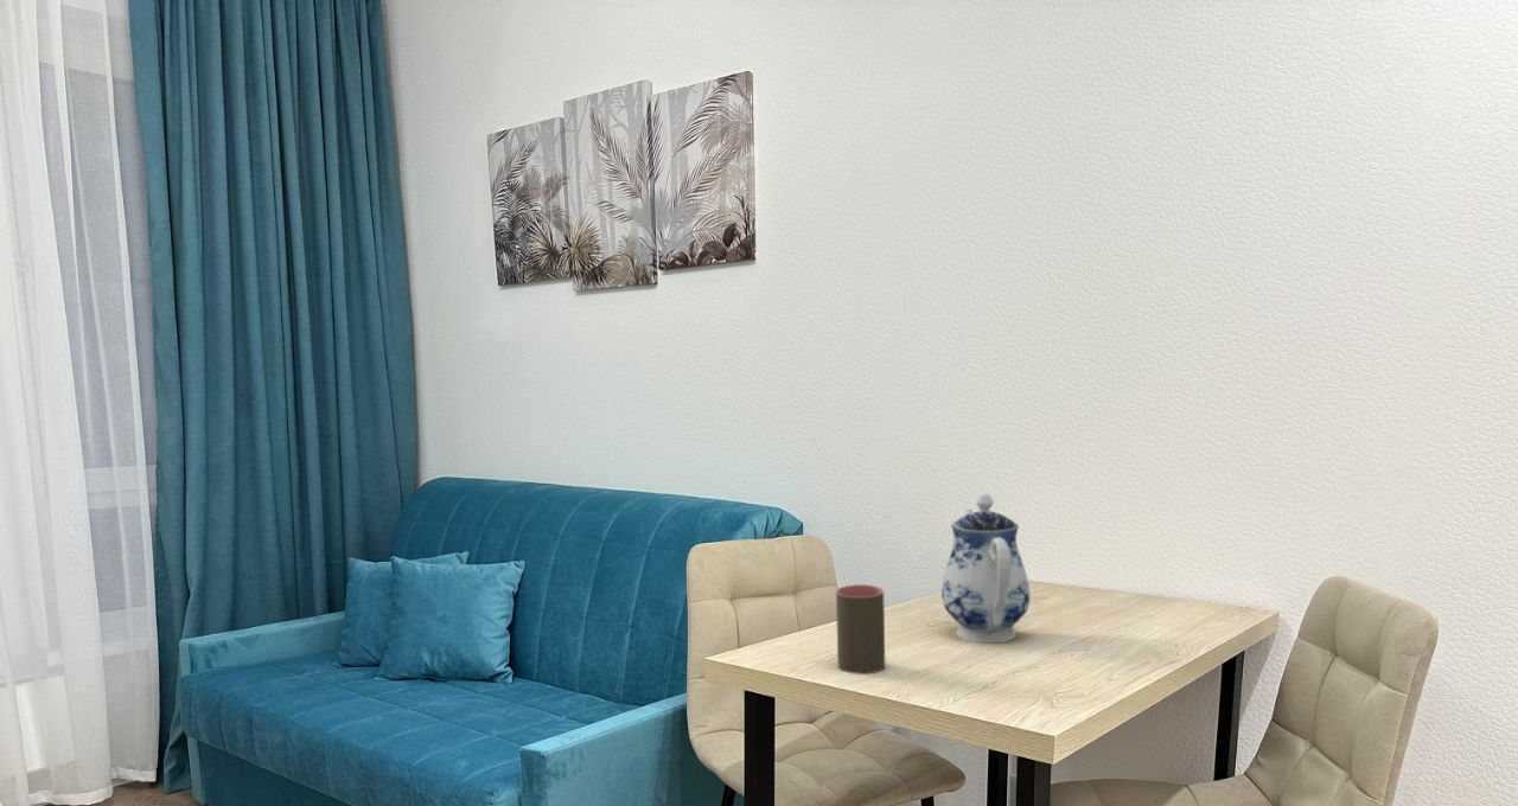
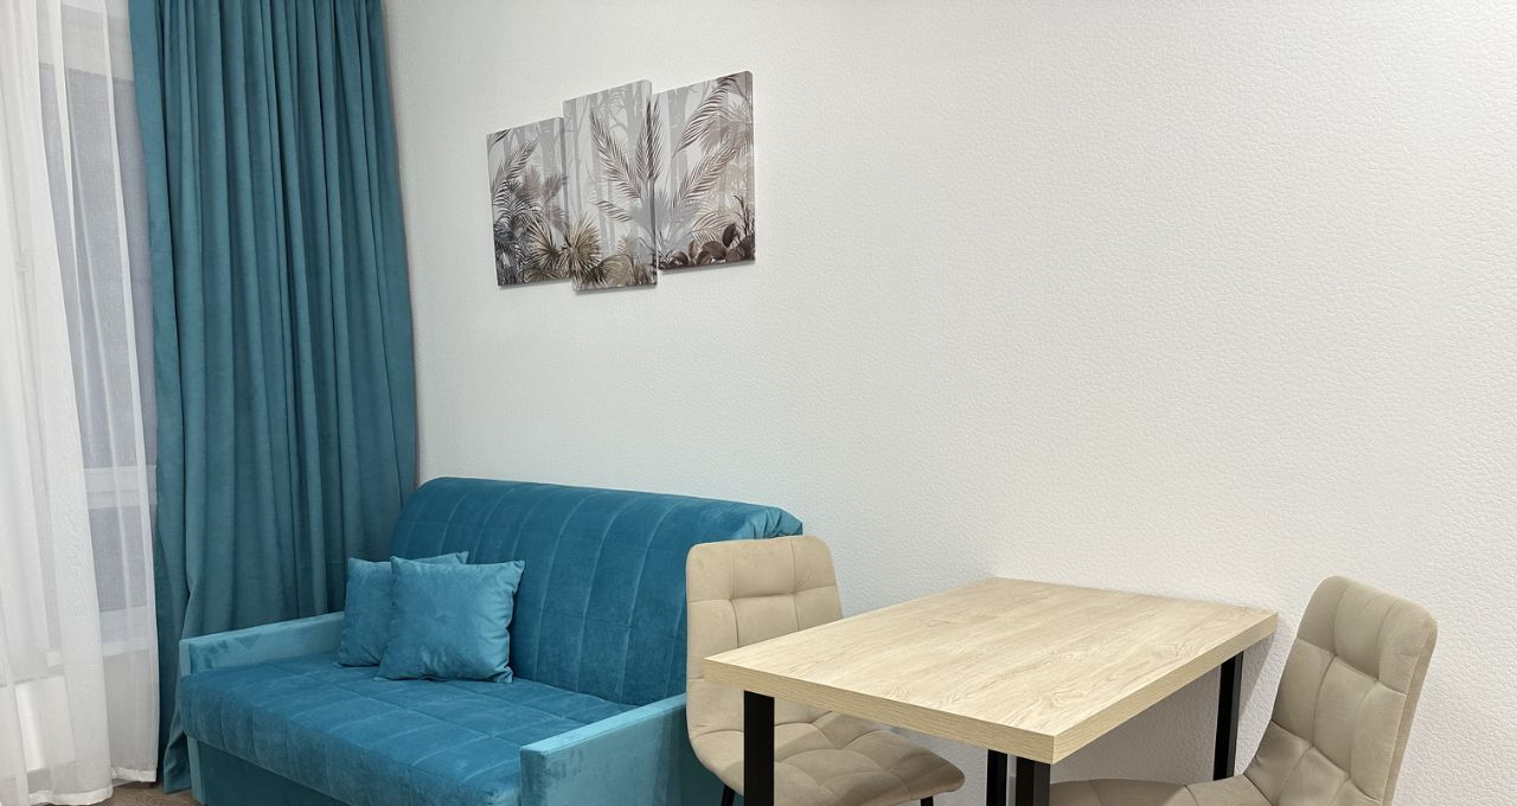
- teapot (984, 564)
- cup (860, 628)
